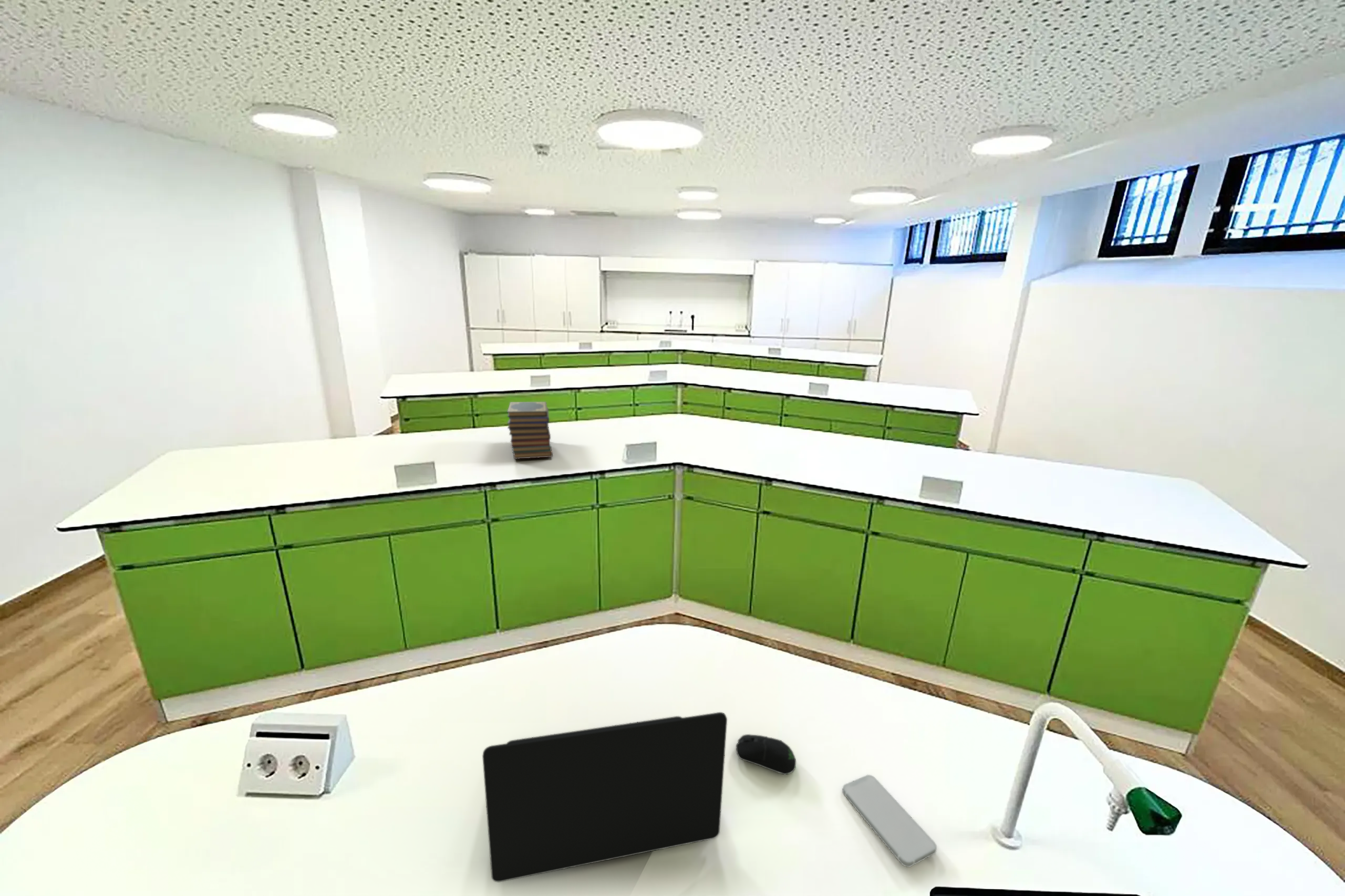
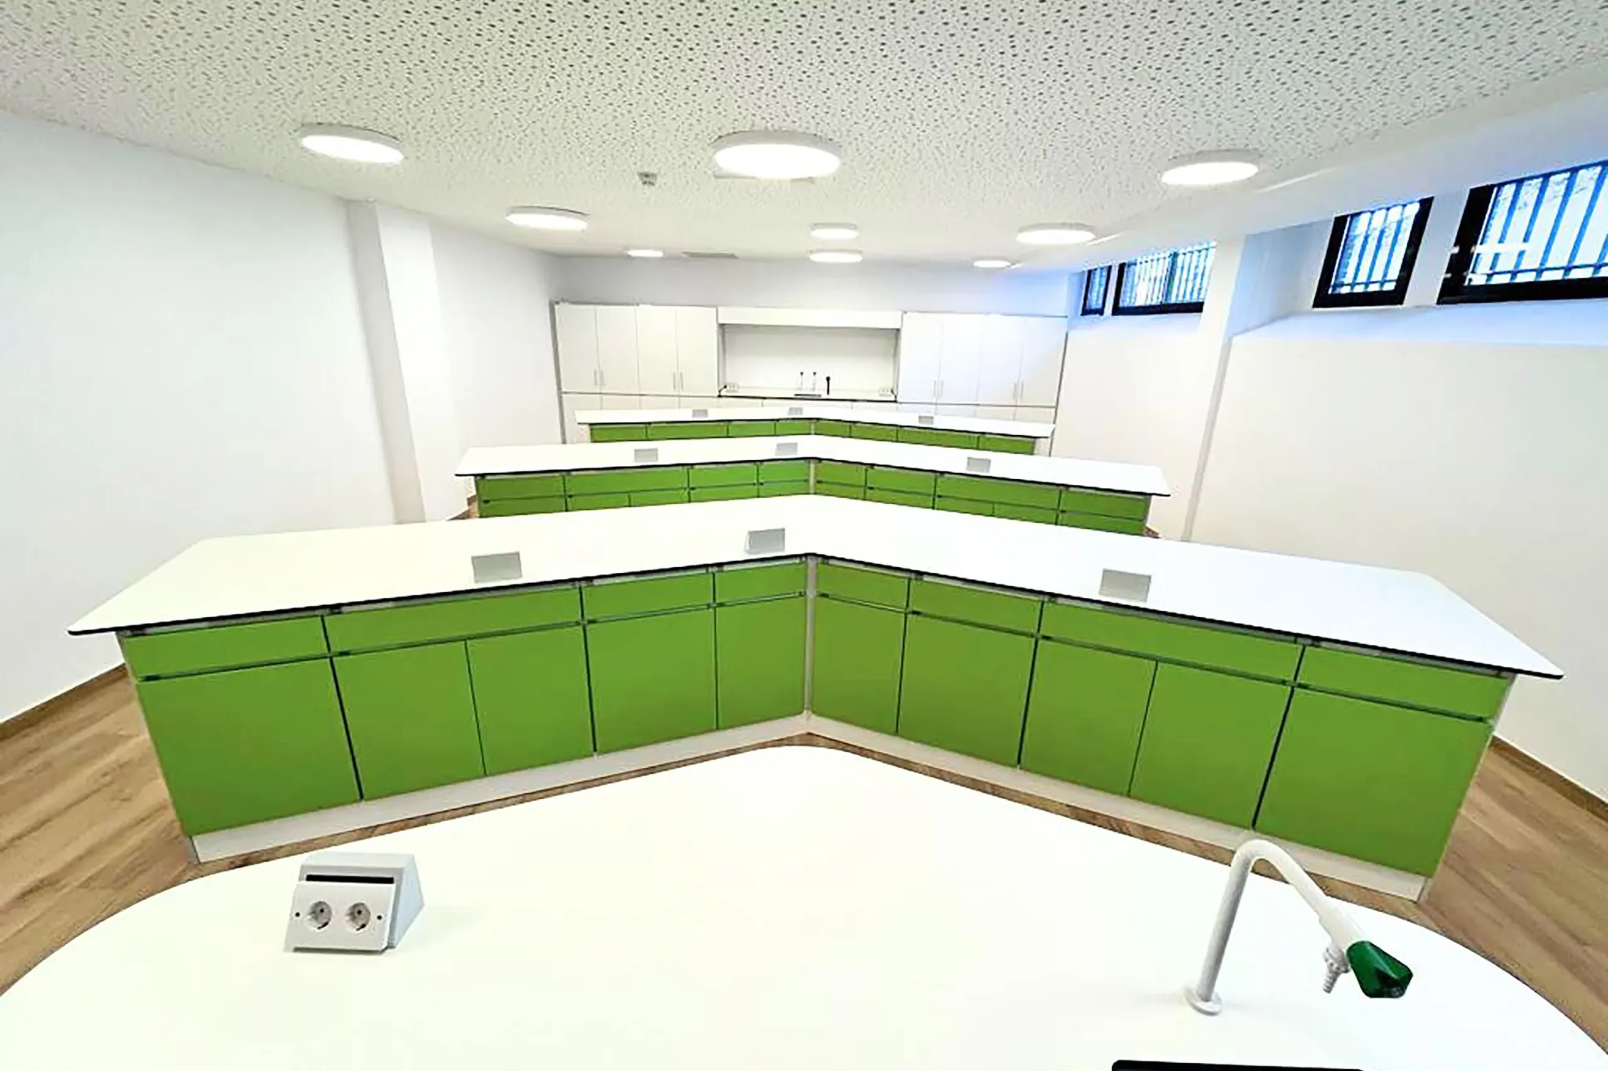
- computer mouse (766, 749)
- smartphone (886, 817)
- laptop (603, 733)
- book stack (529, 429)
